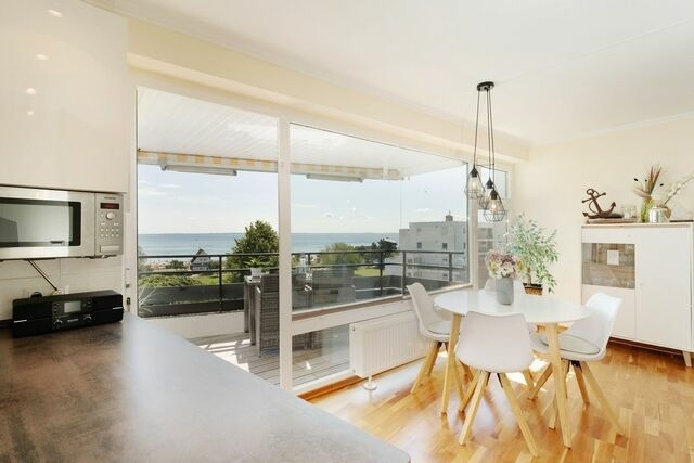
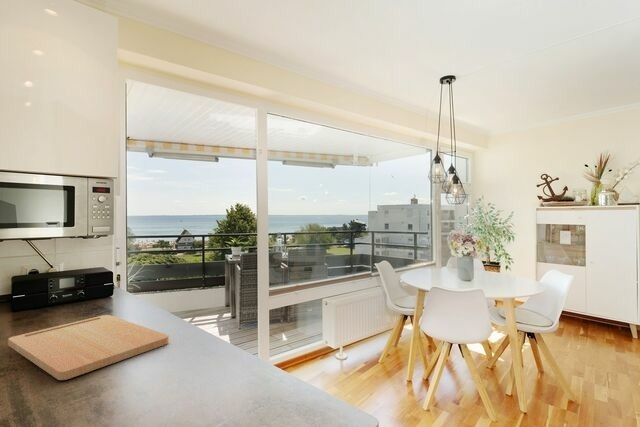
+ cutting board (89, 340)
